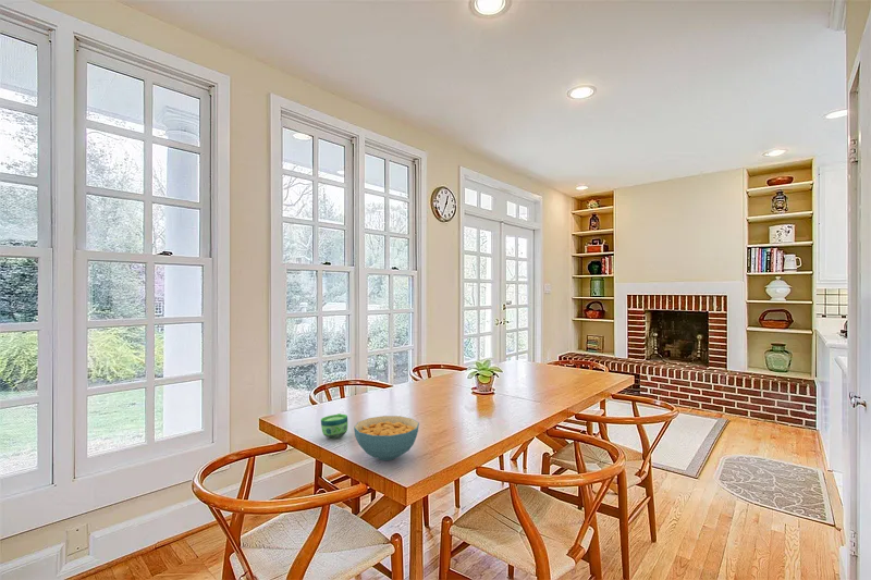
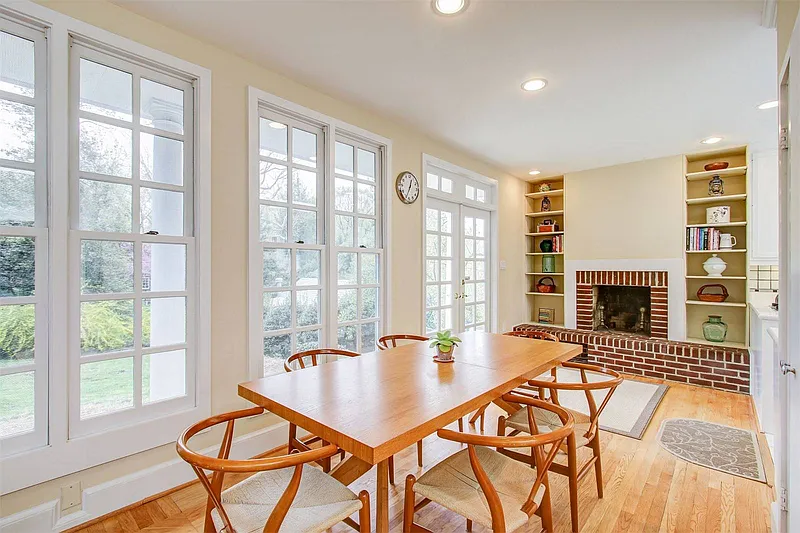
- cup (334, 424)
- cereal bowl (387, 441)
